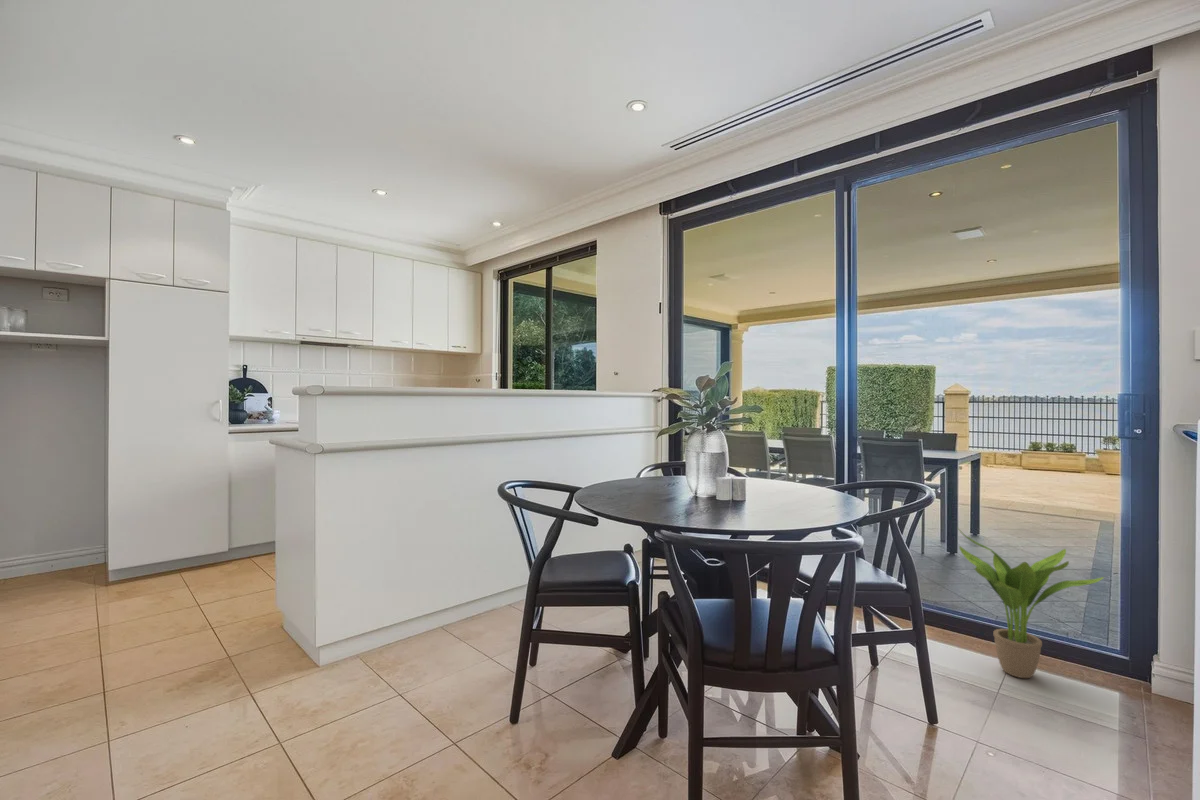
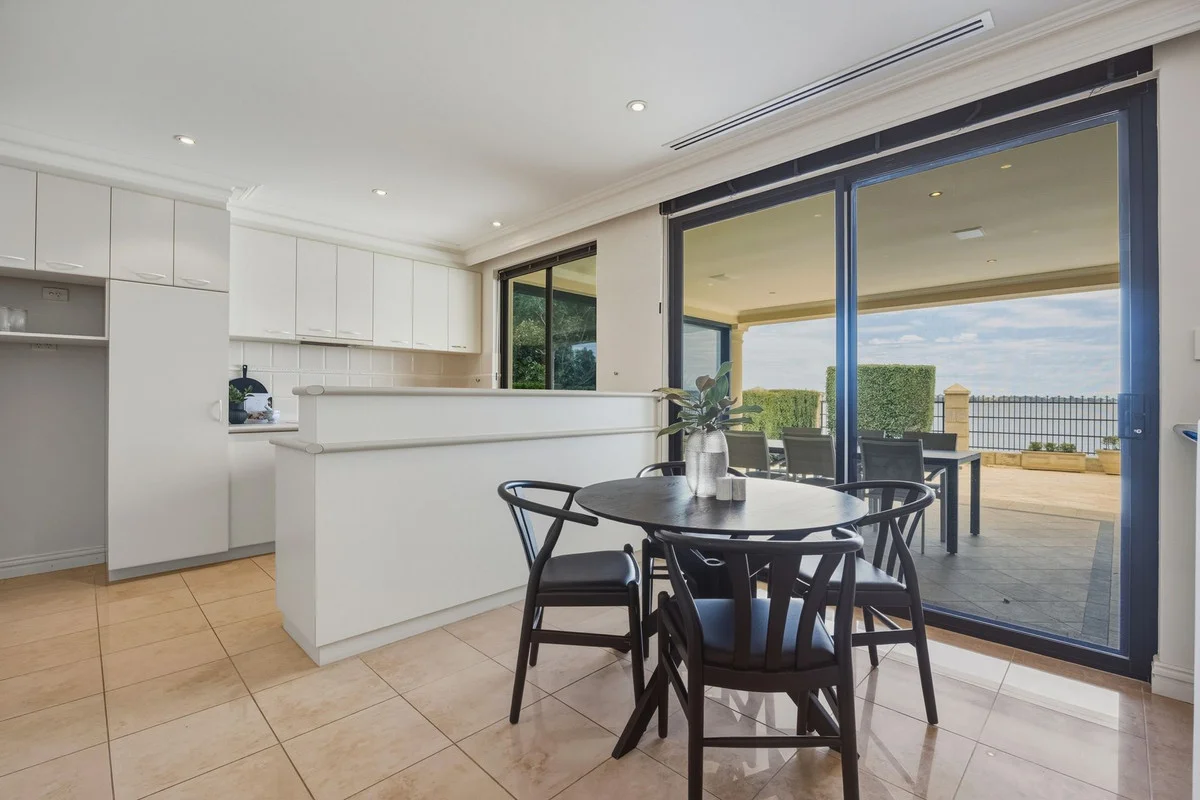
- potted plant (1019, 605)
